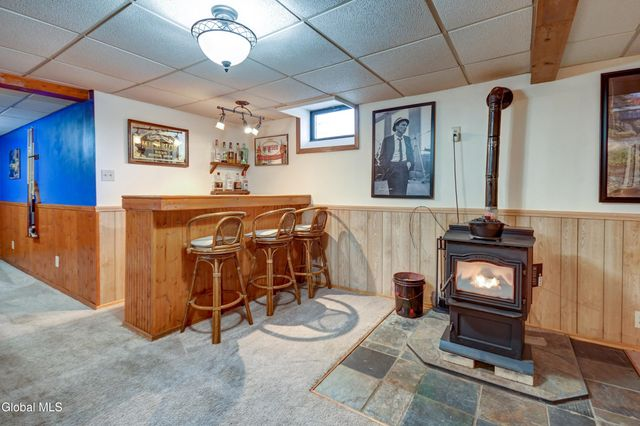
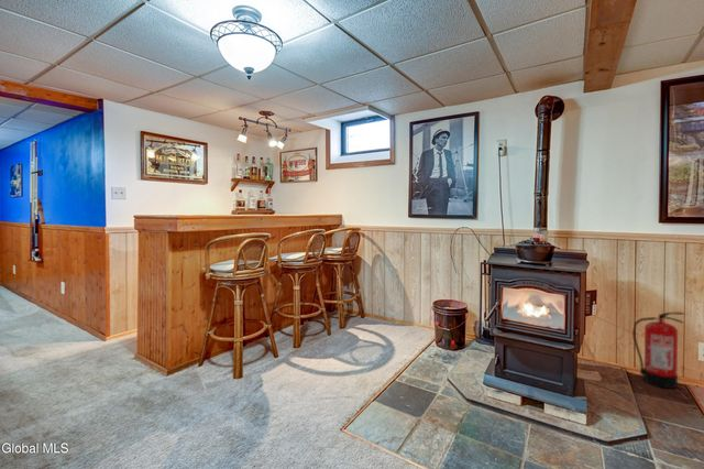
+ fire extinguisher (657, 346)
